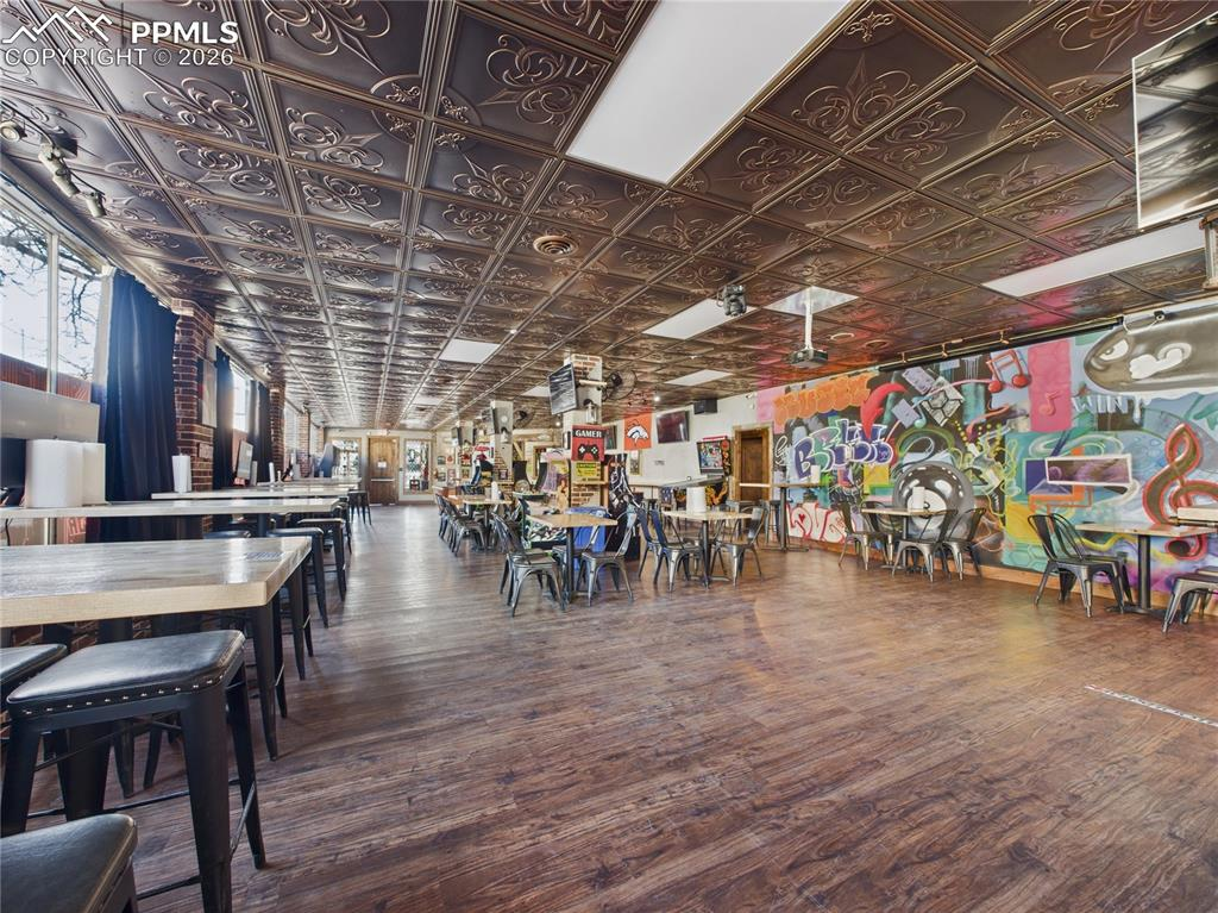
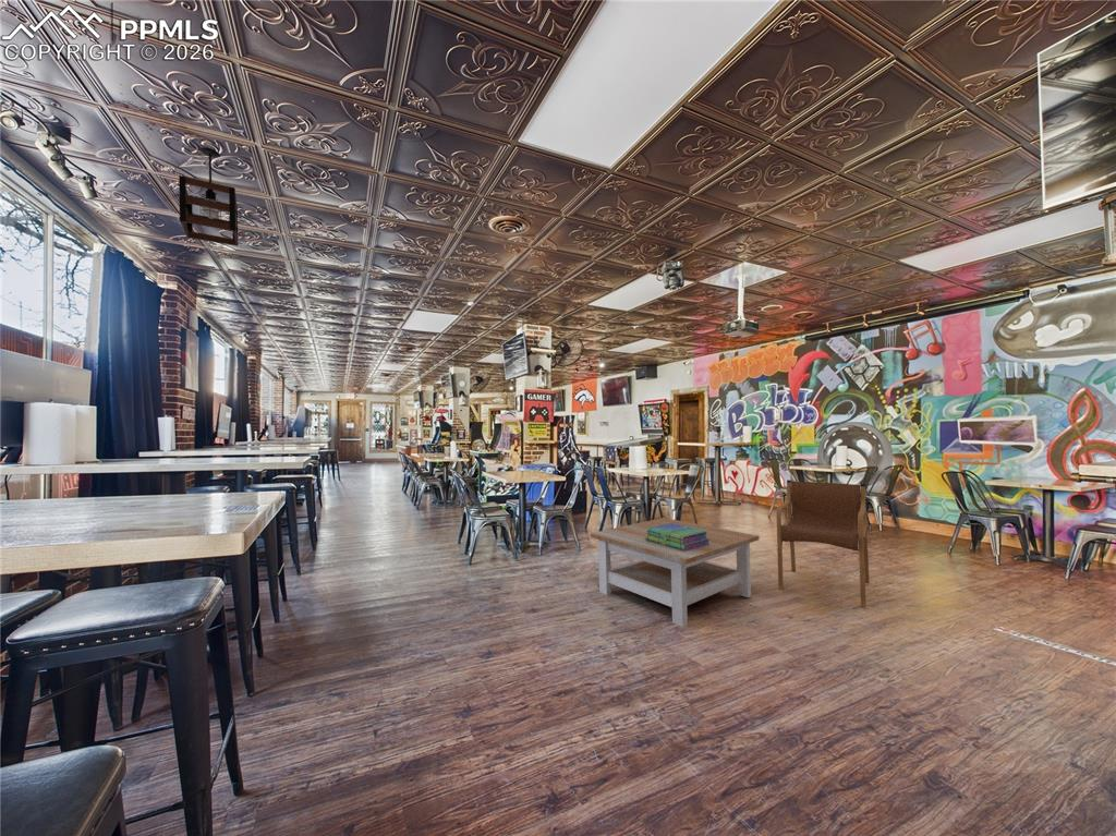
+ stack of books (677, 535)
+ coffee table (672, 564)
+ armchair (822, 535)
+ pendant light (210, 193)
